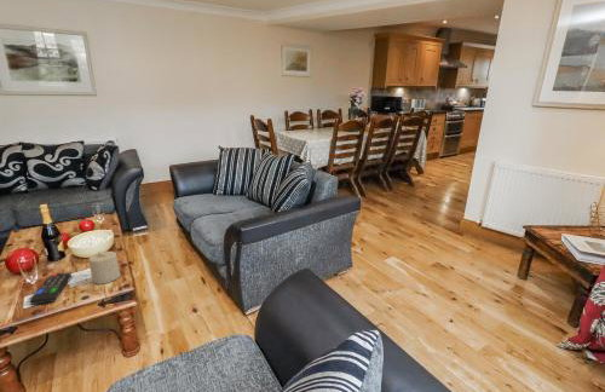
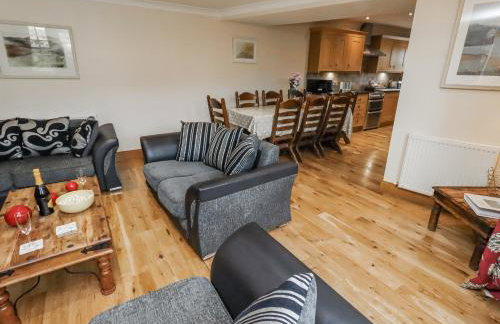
- remote control (51, 287)
- candle (104, 264)
